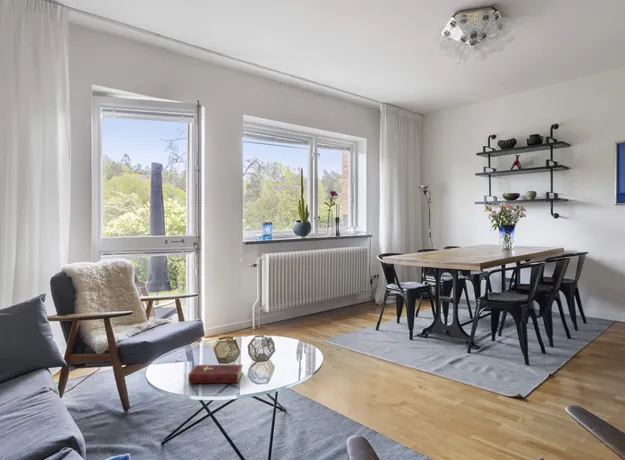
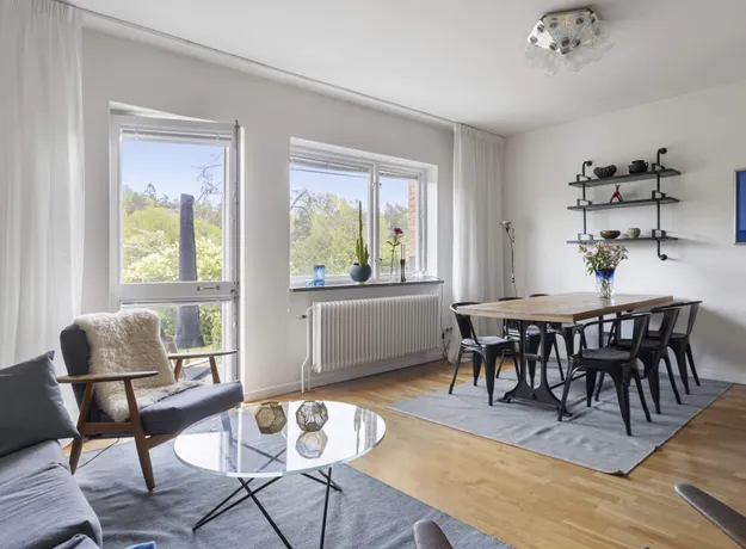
- hardcover book (216, 373)
